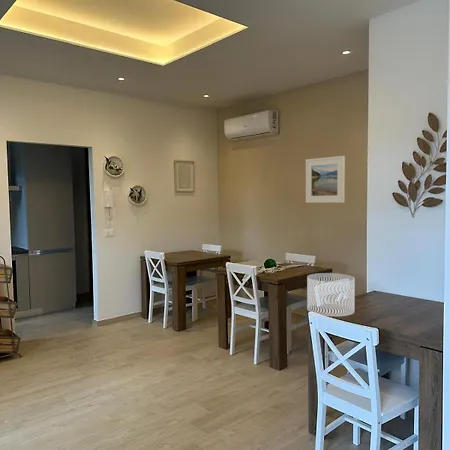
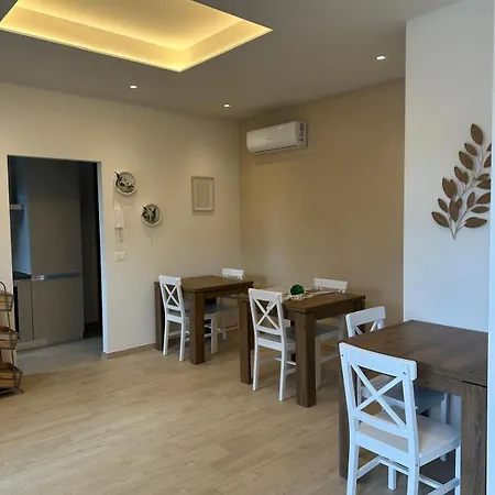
- decorative bowl (330, 293)
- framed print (324, 180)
